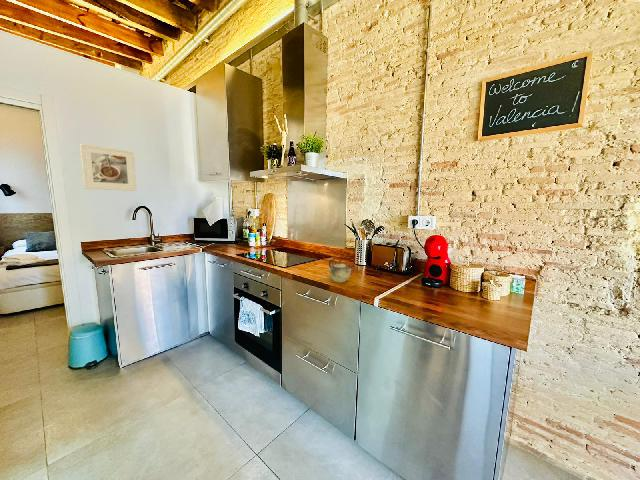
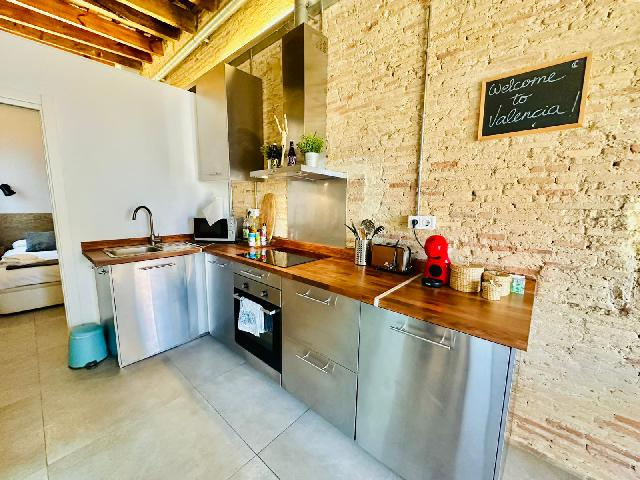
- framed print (110, 169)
- teapot (340, 270)
